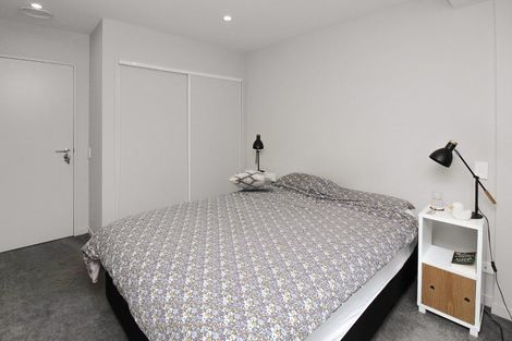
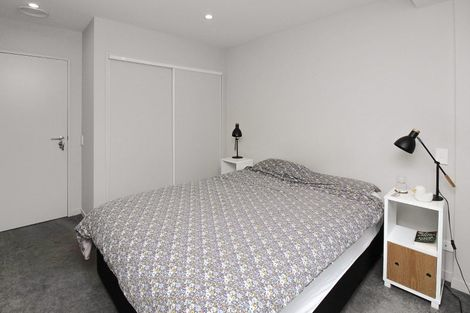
- decorative pillow (251, 179)
